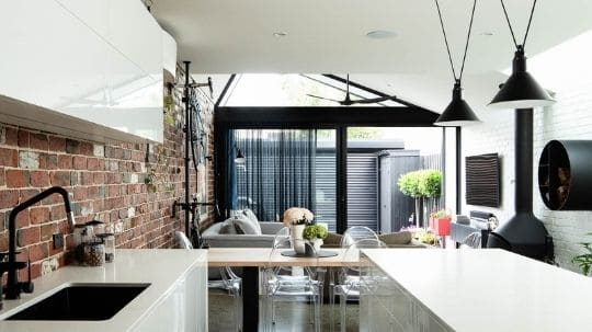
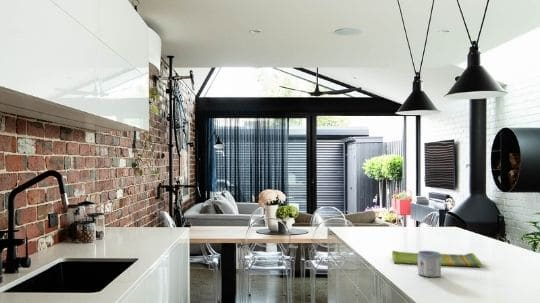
+ dish towel (441, 258)
+ mug (428, 262)
